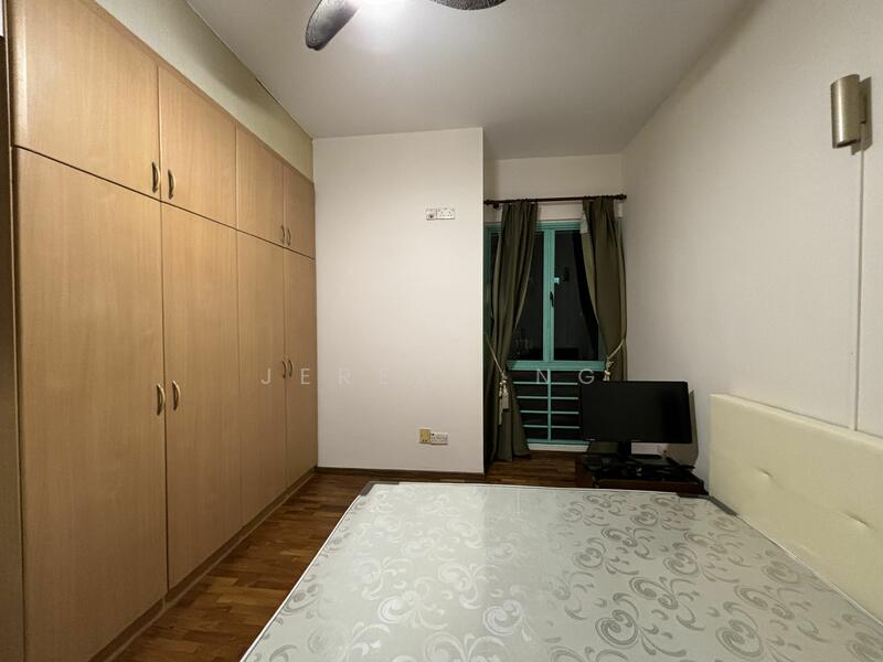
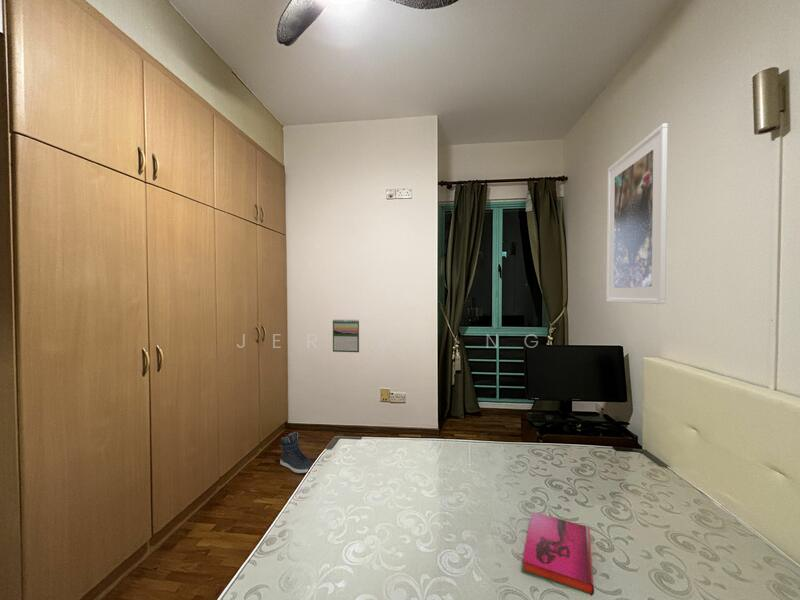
+ hardback book (558, 547)
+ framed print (632, 226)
+ sneaker (297, 450)
+ calendar (345, 335)
